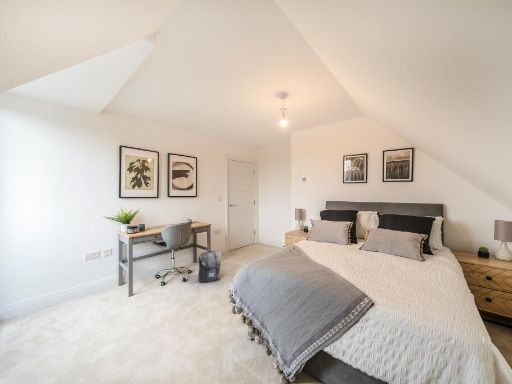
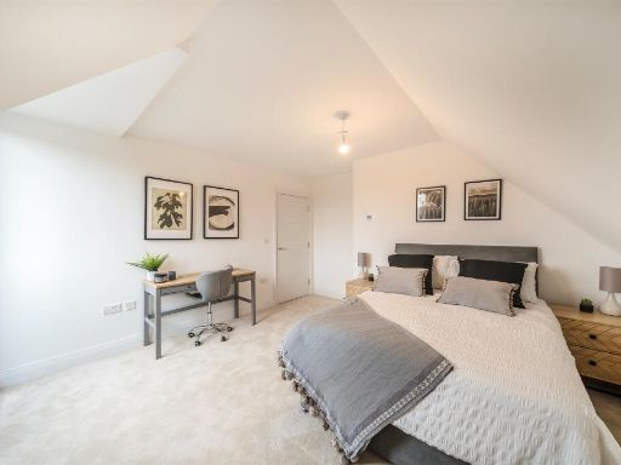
- backpack (209, 264)
